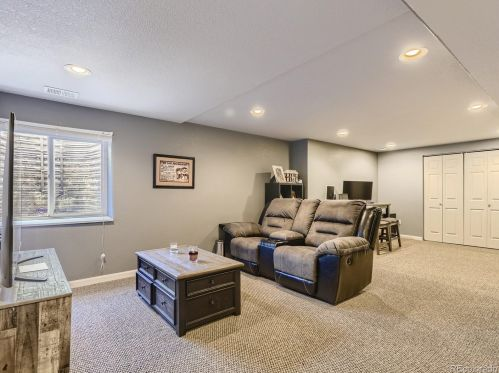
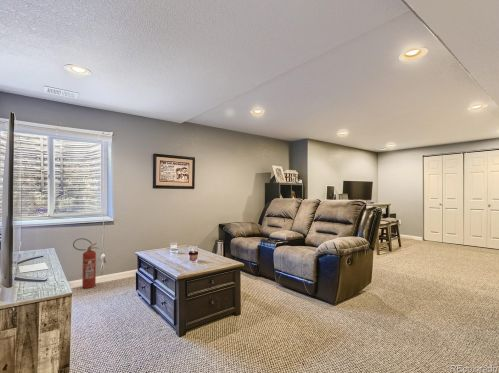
+ fire extinguisher (85, 262)
